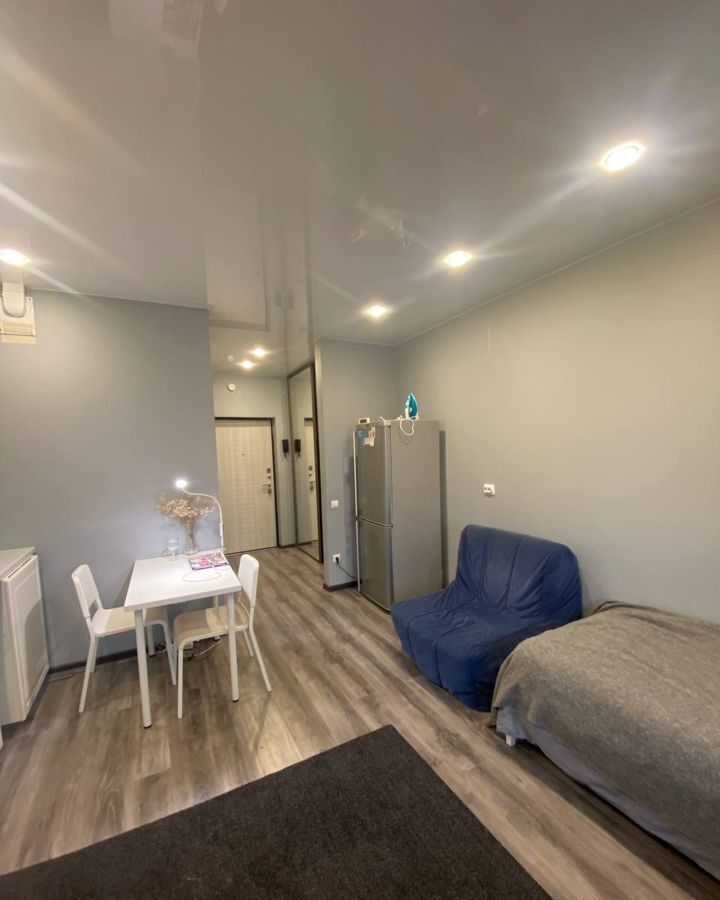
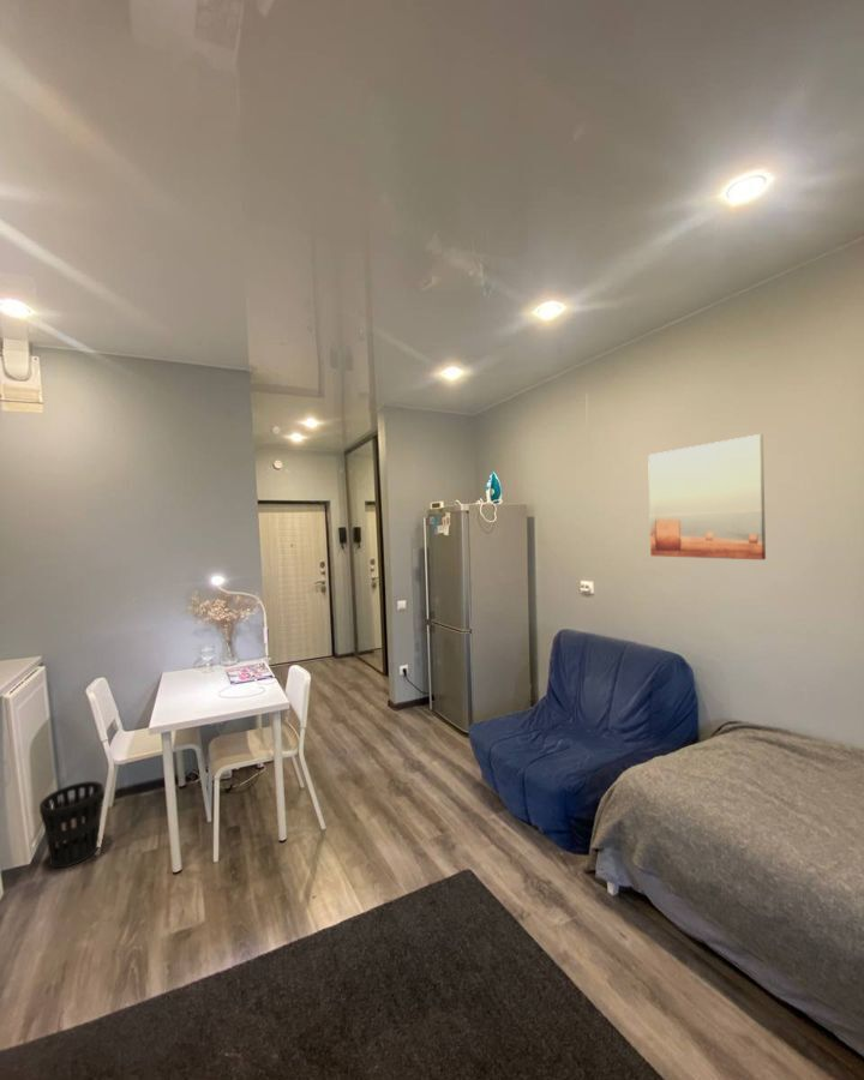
+ wall art (701, 502)
+ wastebasket (71, 823)
